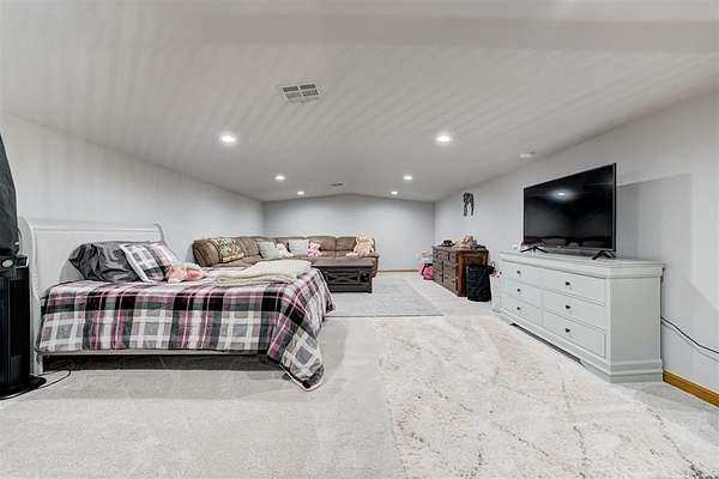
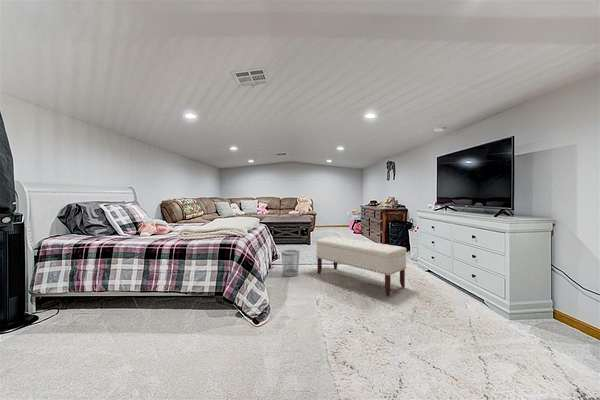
+ wastebasket (290, 263)
+ bench (357, 261)
